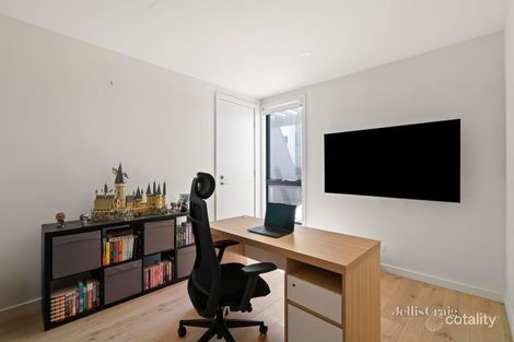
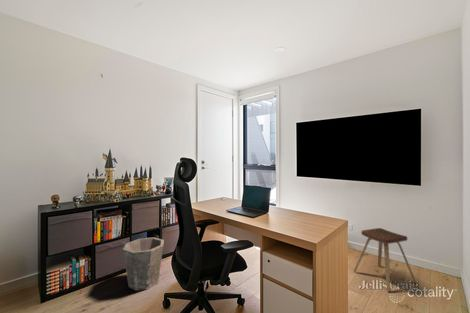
+ waste bin (144, 263)
+ music stool (384, 255)
